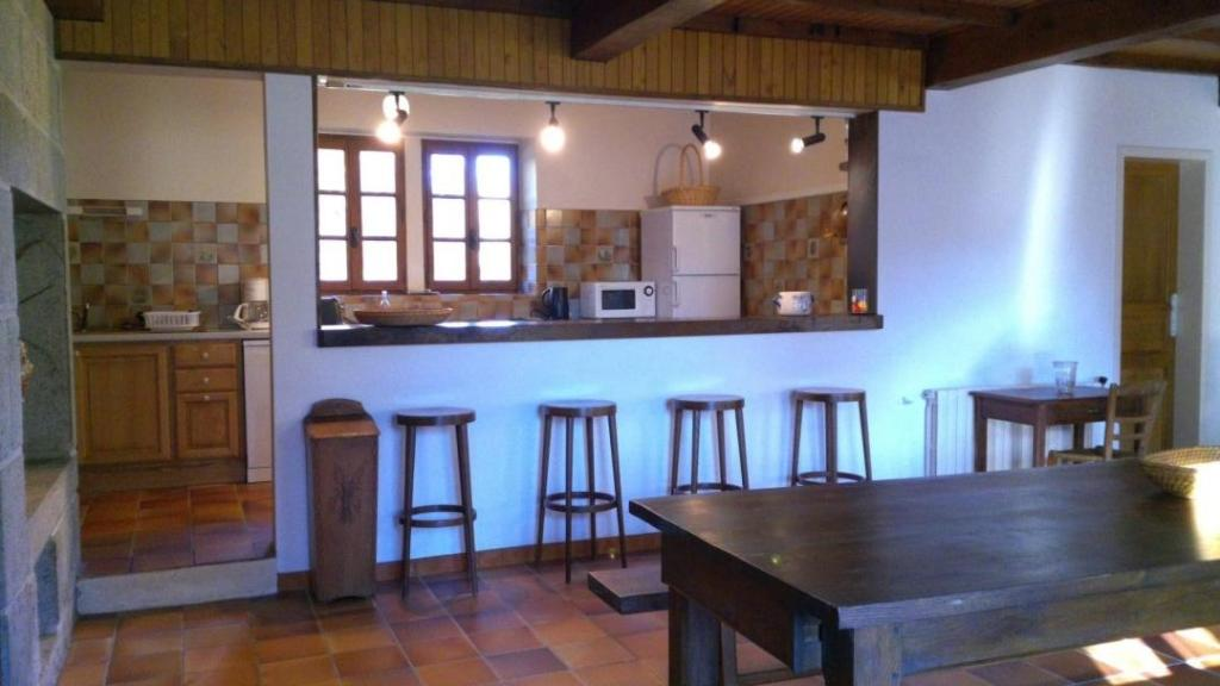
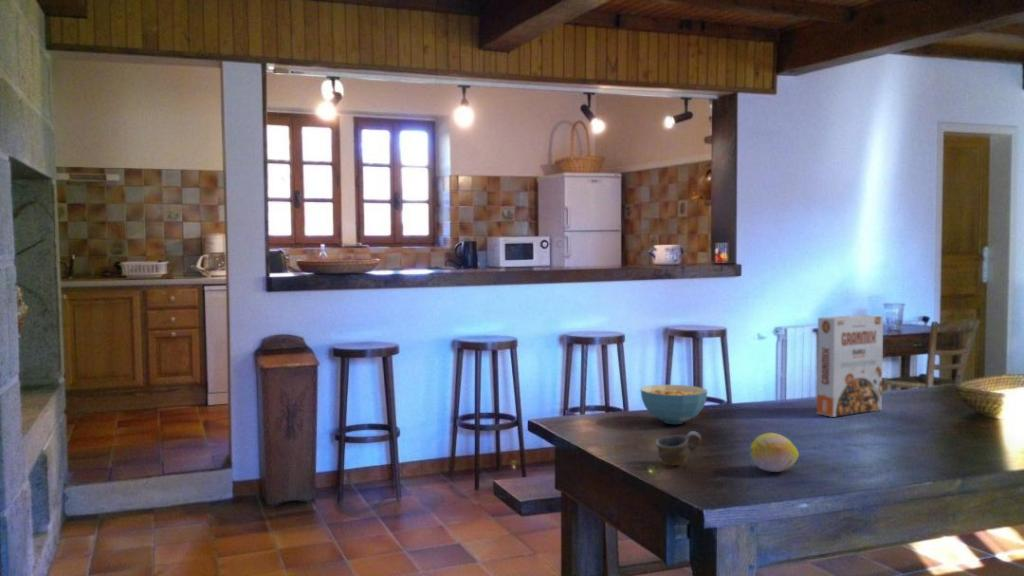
+ fruit (773, 451)
+ cereal box (850, 364)
+ cup (675, 447)
+ cereal bowl (673, 405)
